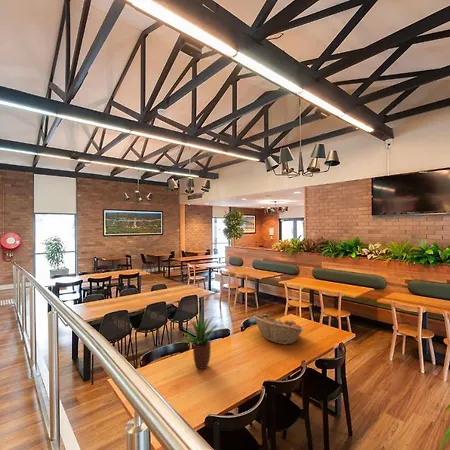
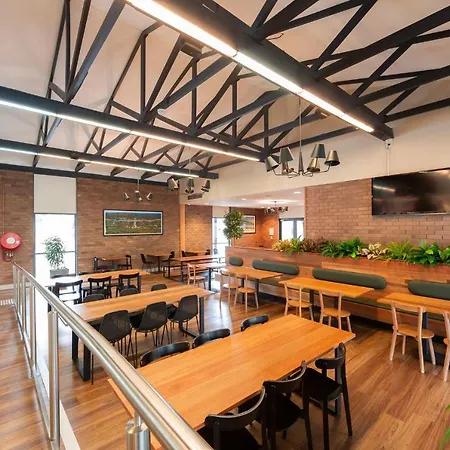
- potted plant (198, 341)
- fruit basket (277, 326)
